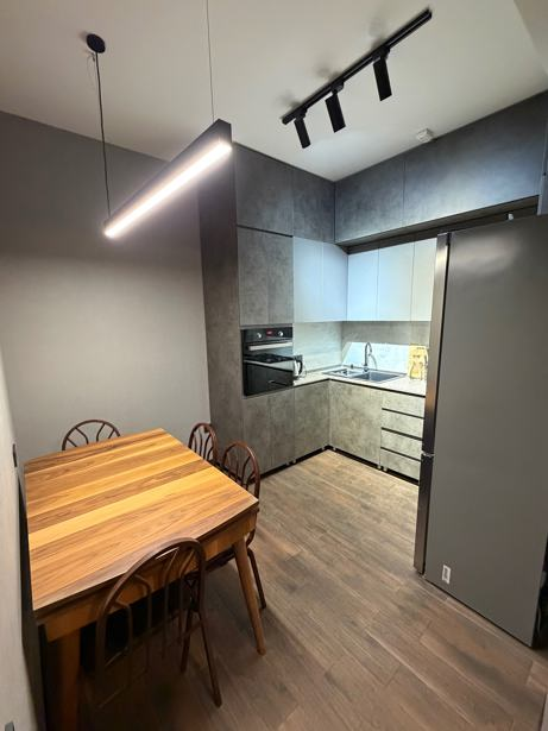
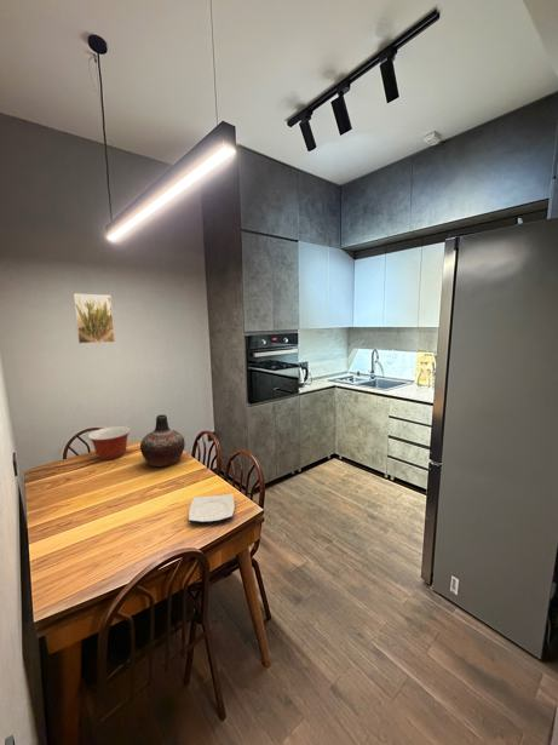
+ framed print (94, 319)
+ plate (212, 509)
+ mixing bowl (110, 443)
+ vase (162, 439)
